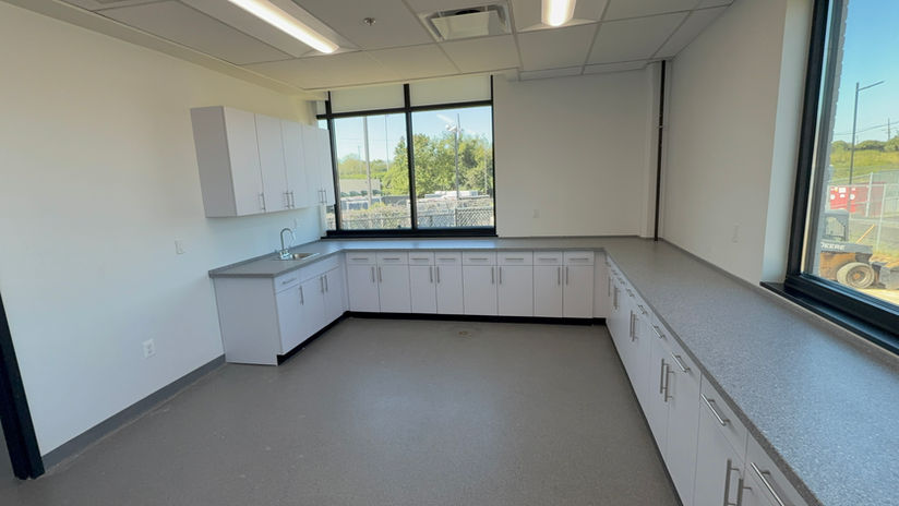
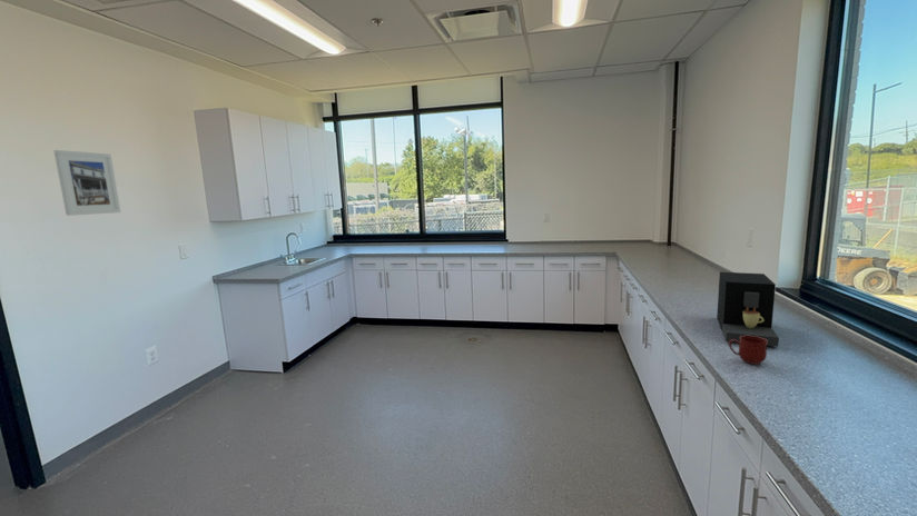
+ mug (747, 349)
+ coffee maker (746, 306)
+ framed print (89, 182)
